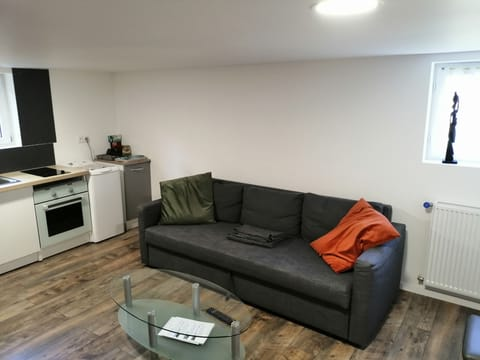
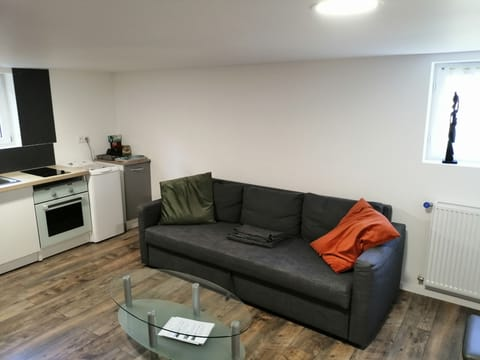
- remote control (220, 315)
